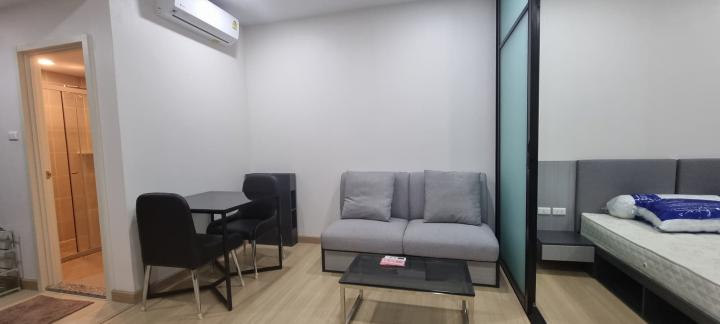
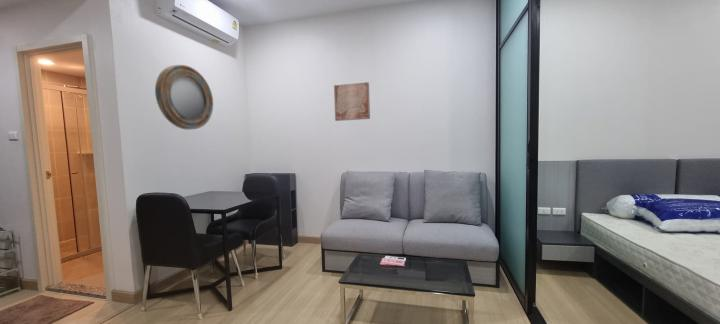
+ wall art (351, 102)
+ home mirror (187, 97)
